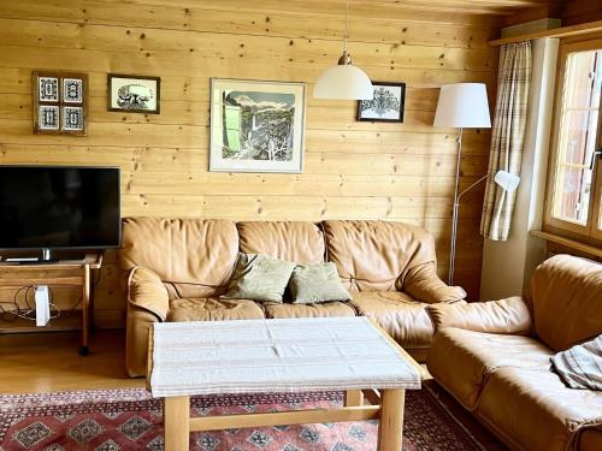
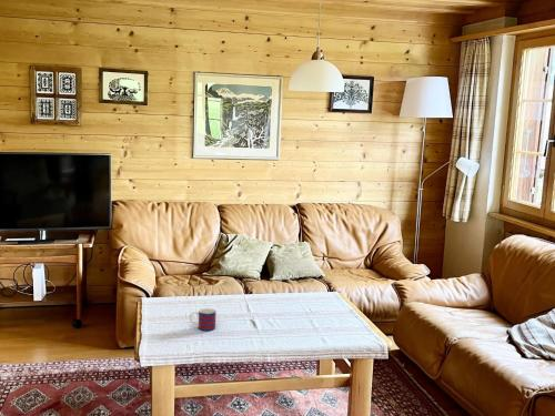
+ mug (202, 319)
